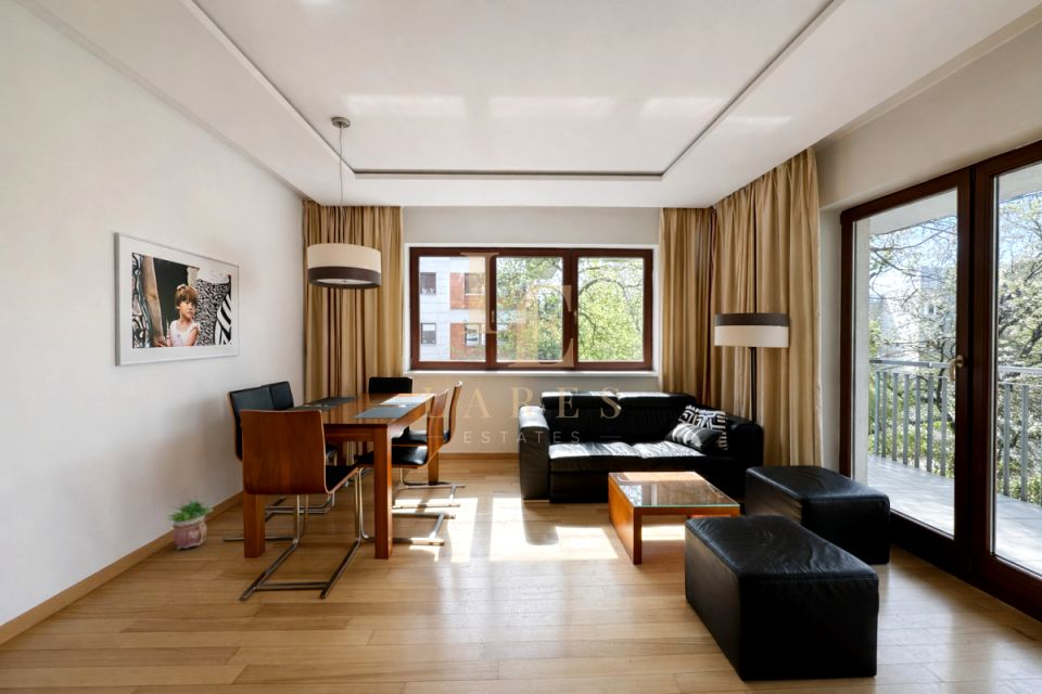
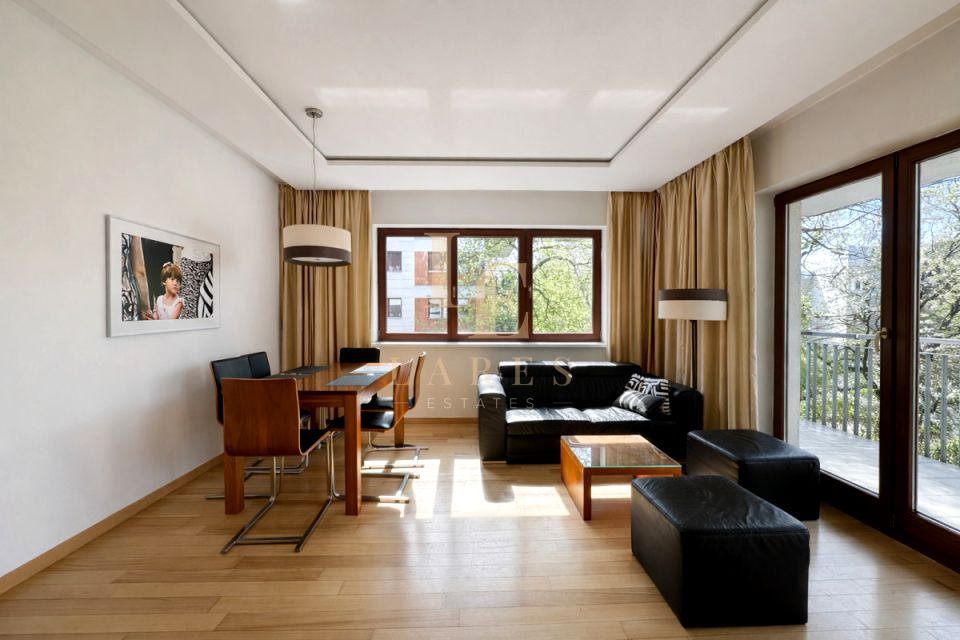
- potted plant (188, 520)
